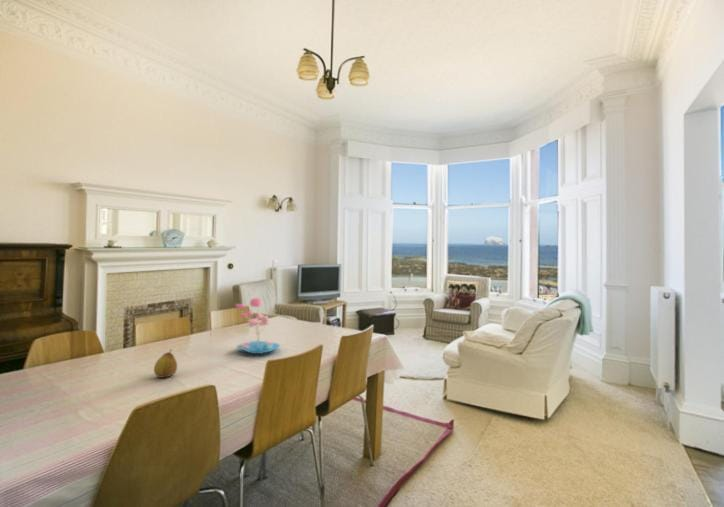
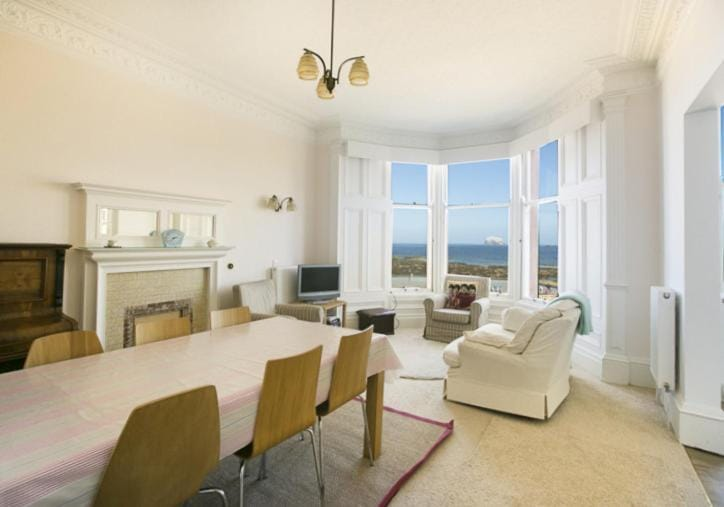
- decorative tree (258, 324)
- fruit (165, 362)
